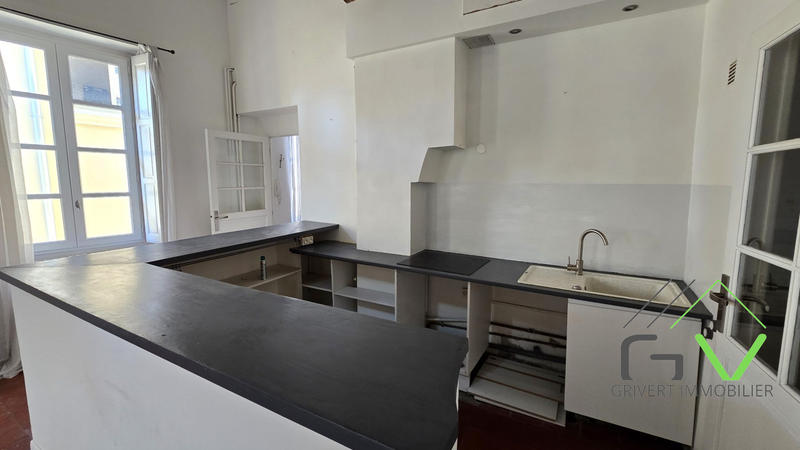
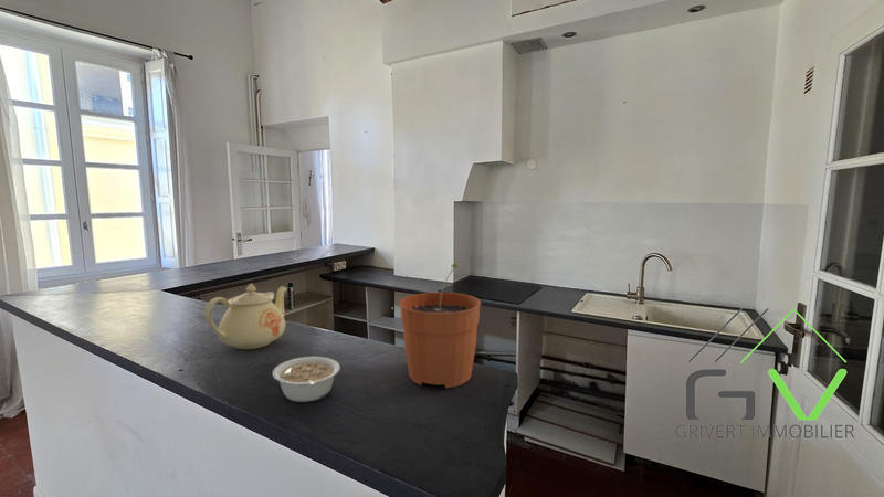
+ plant pot (440, 319)
+ legume (308, 378)
+ teapot (251, 313)
